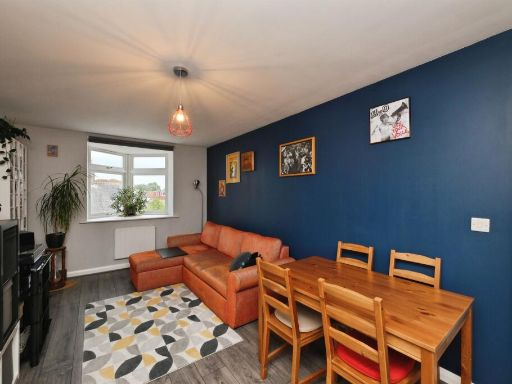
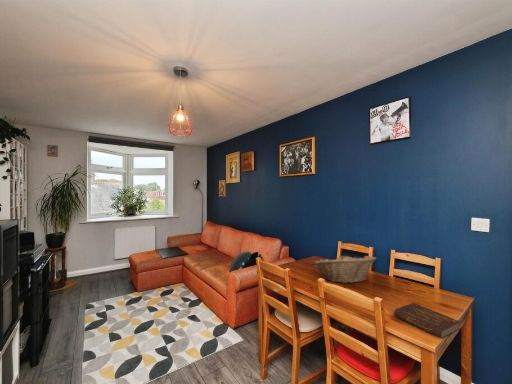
+ fruit basket (344, 265)
+ book (425, 319)
